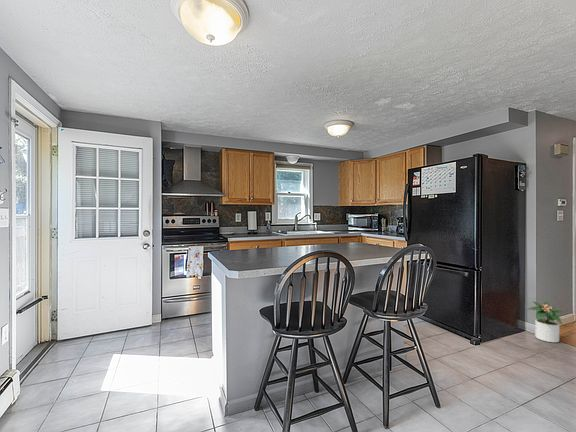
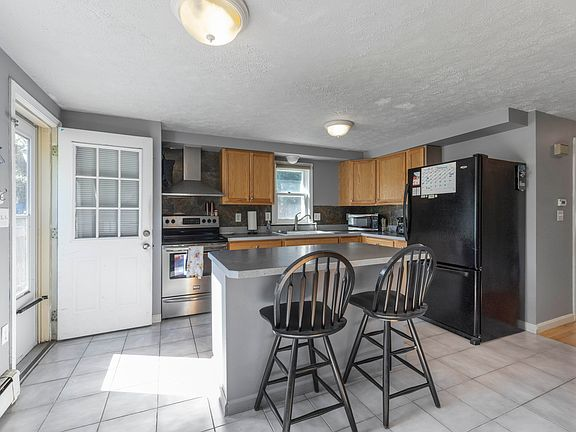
- potted plant (546, 321)
